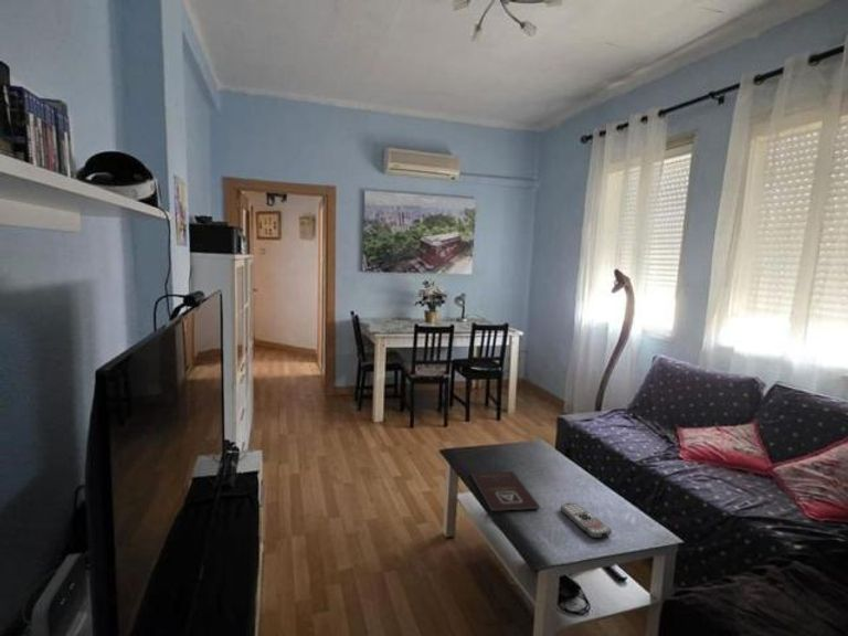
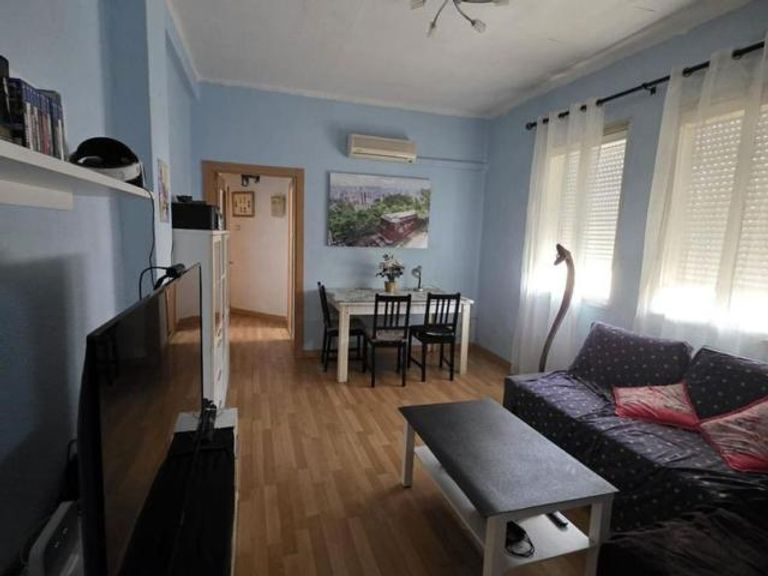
- book (502, 489)
- remote control (583, 519)
